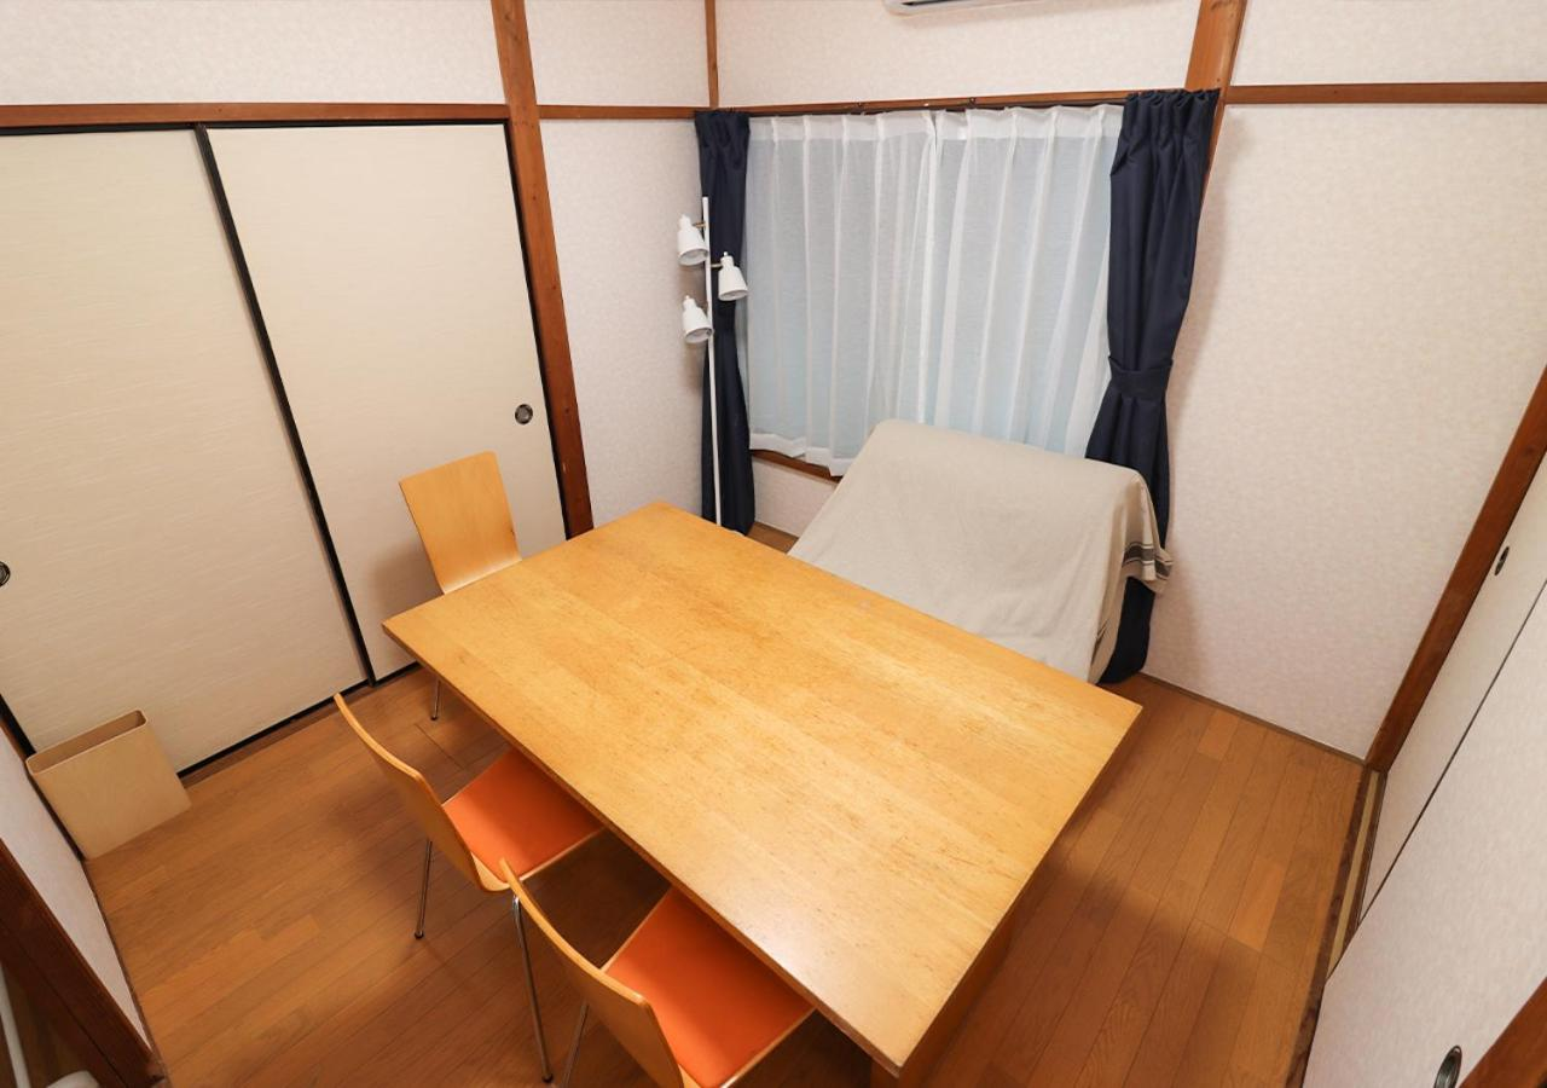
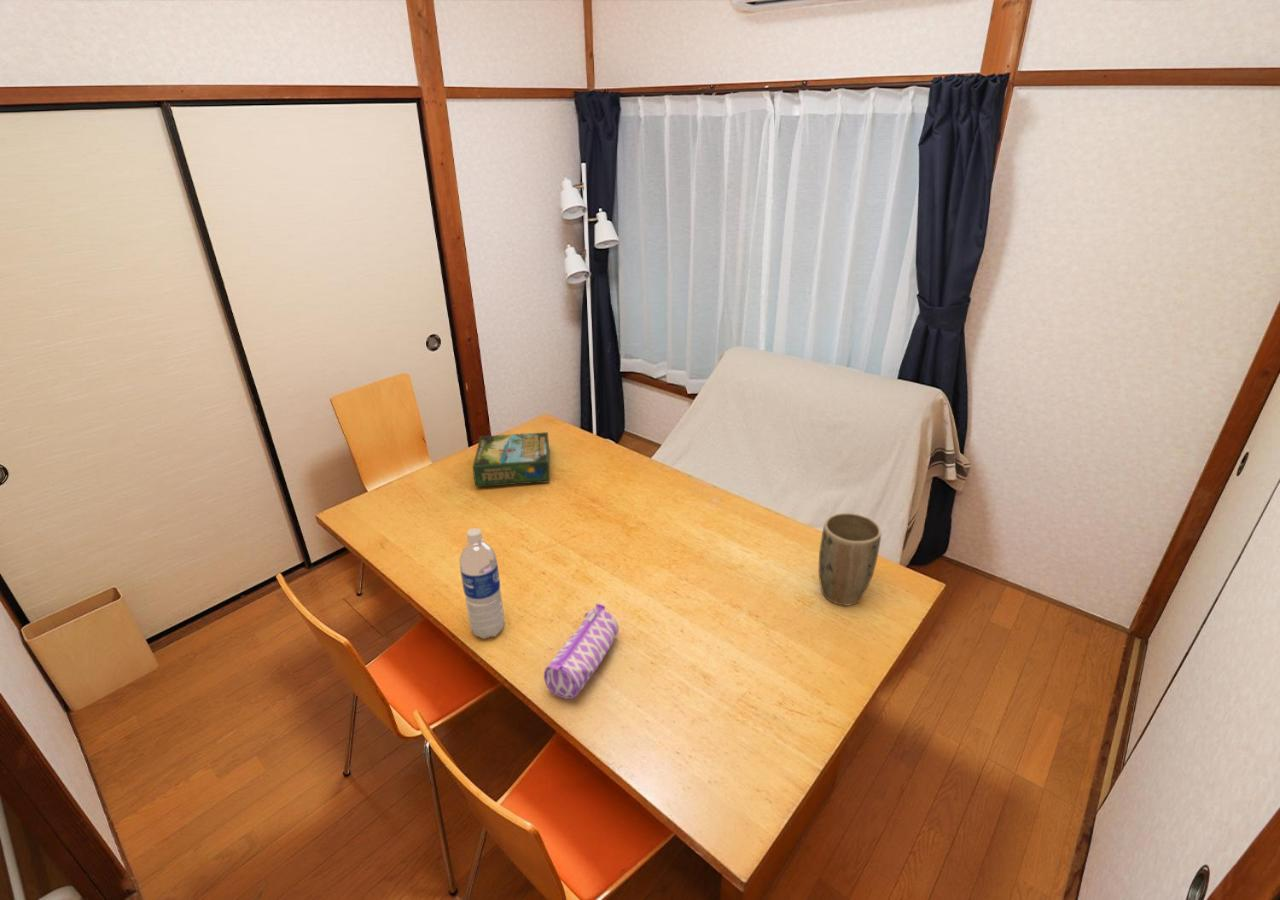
+ pencil case (583, 649)
+ plant pot (847, 560)
+ water bottle (481, 582)
+ board game (513, 458)
